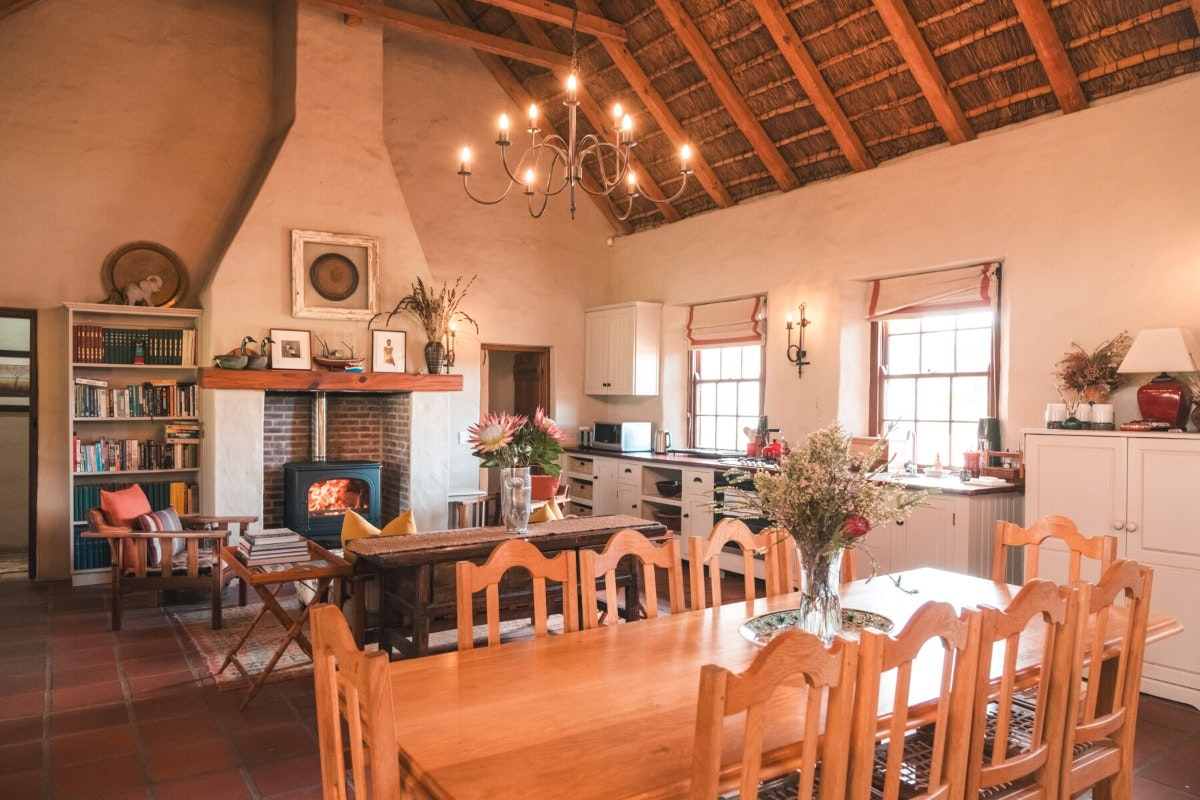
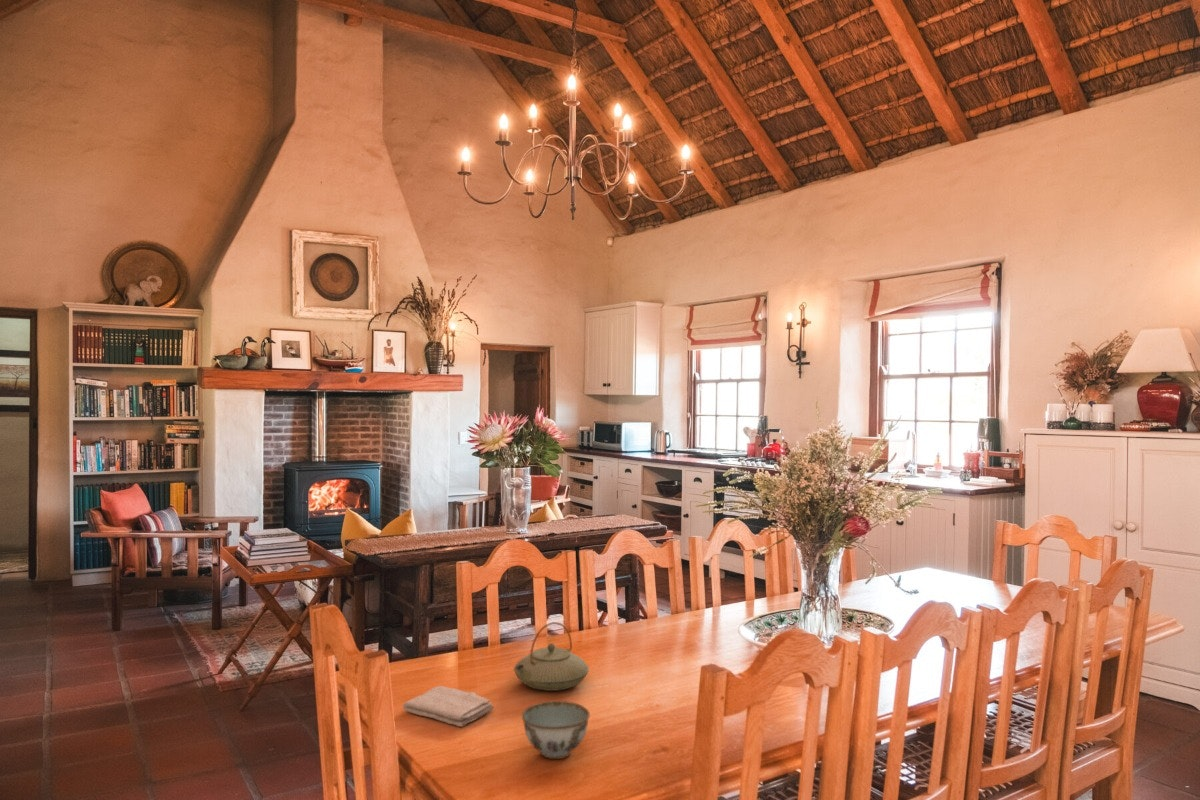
+ teapot (547, 654)
+ bowl (555, 732)
+ washcloth (448, 704)
